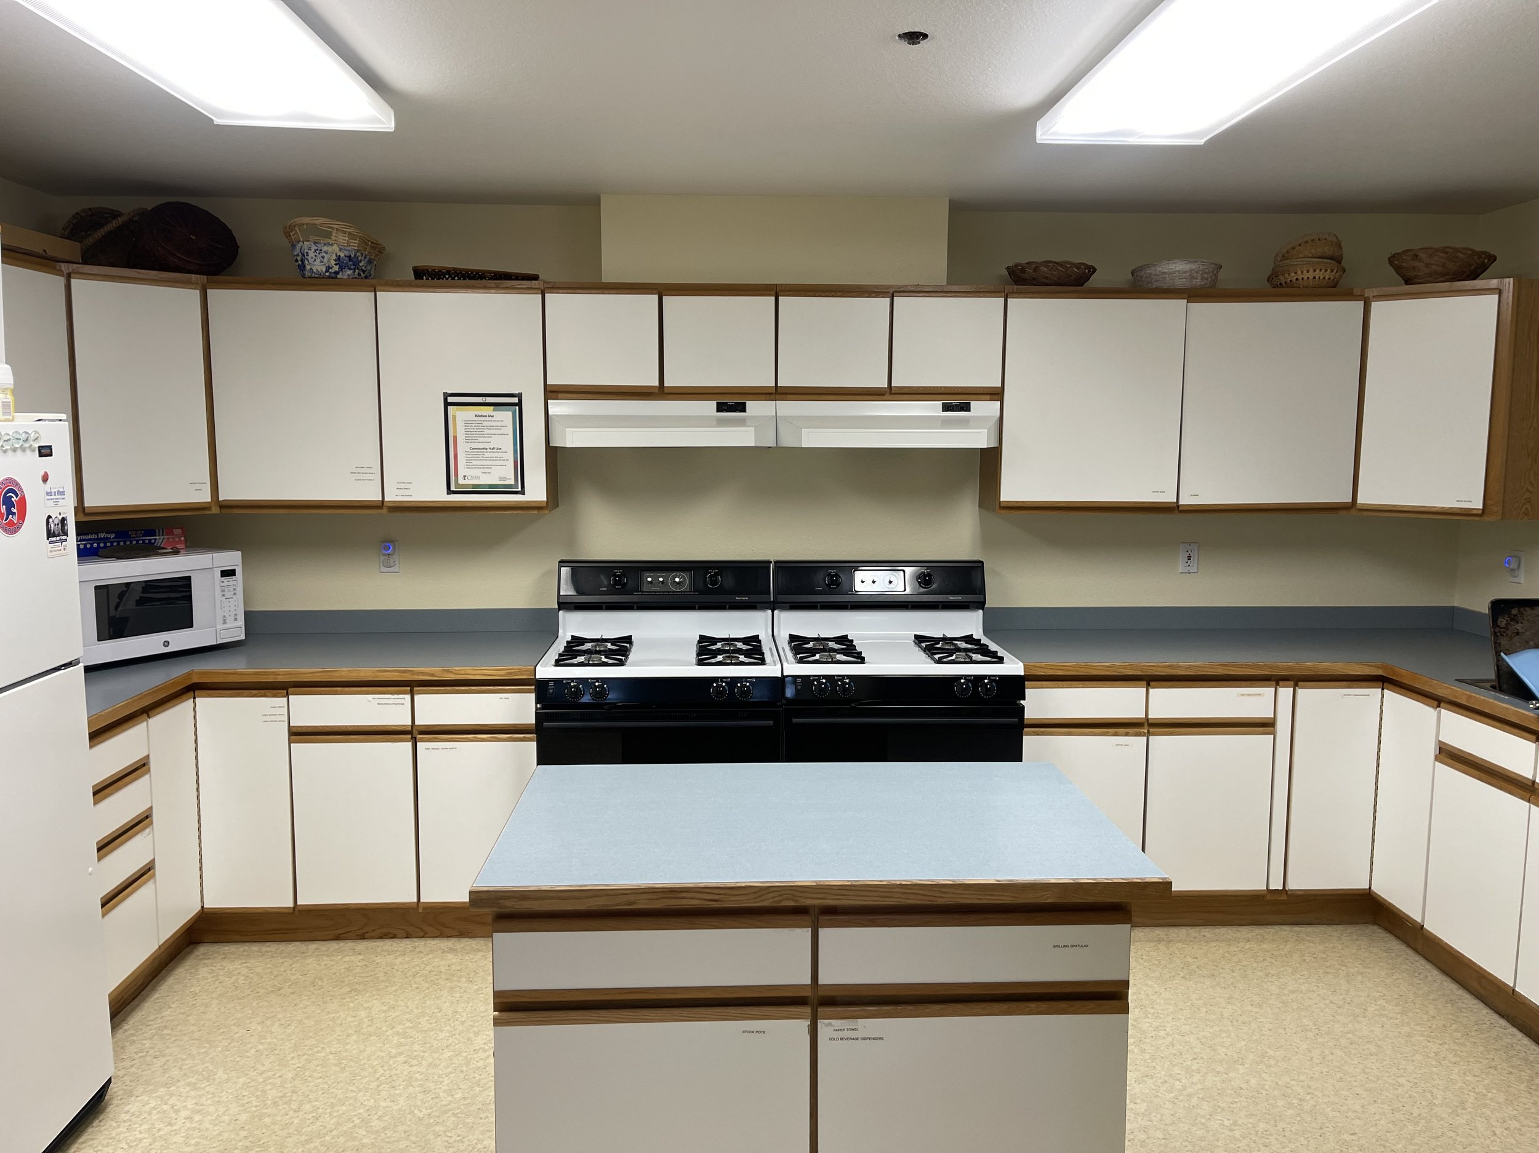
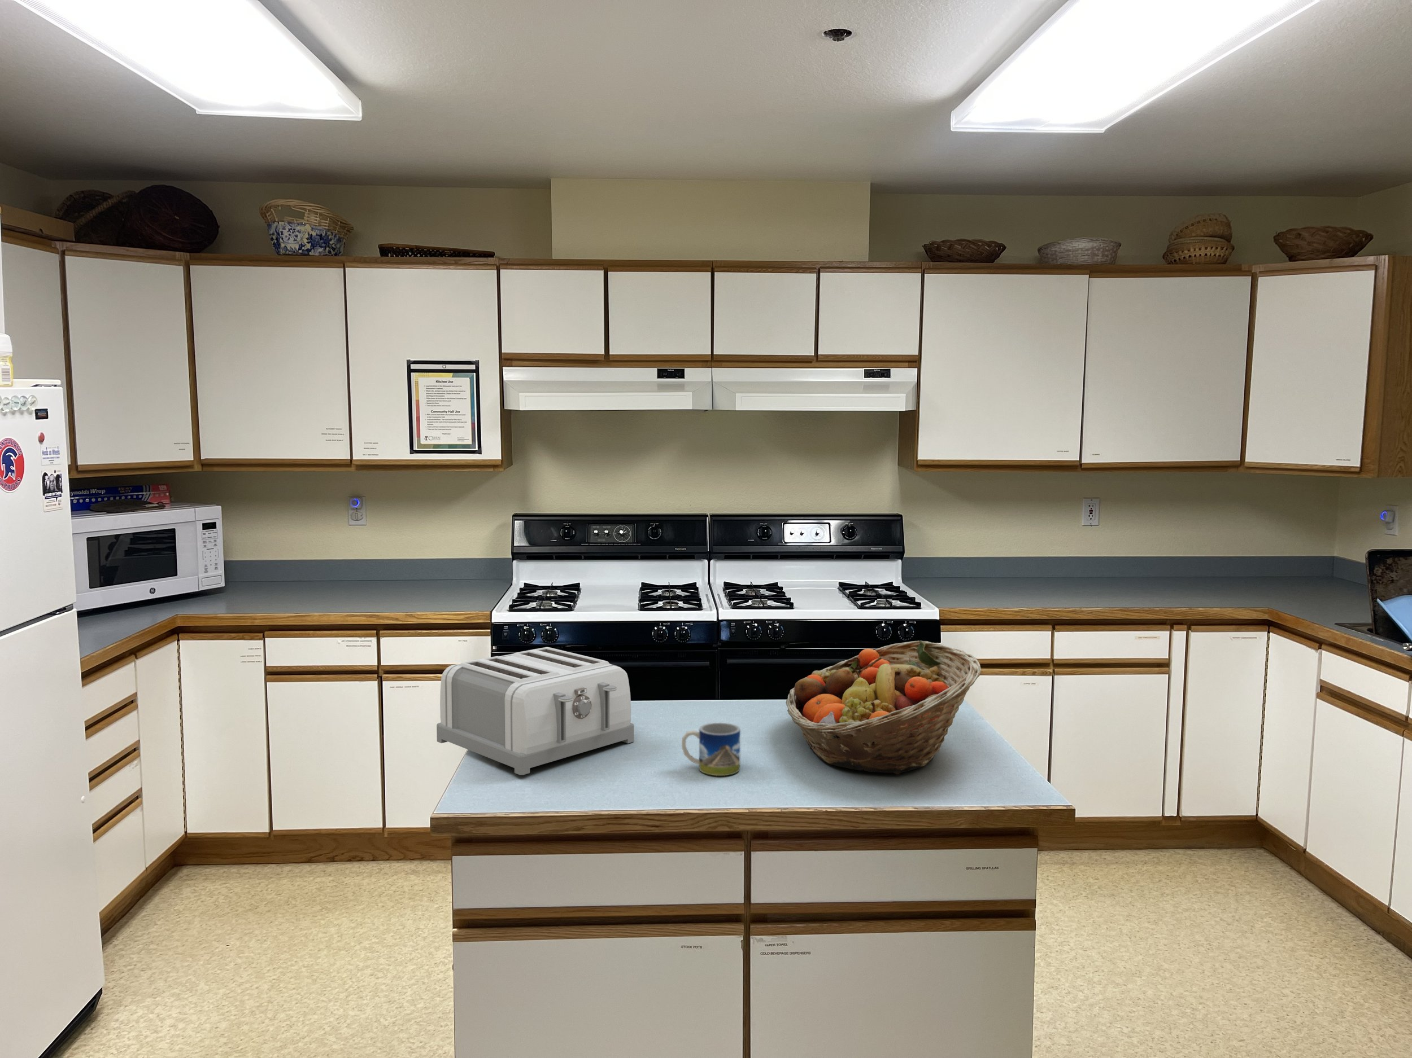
+ fruit basket (879, 700)
+ toaster (539, 702)
+ mug (710, 748)
